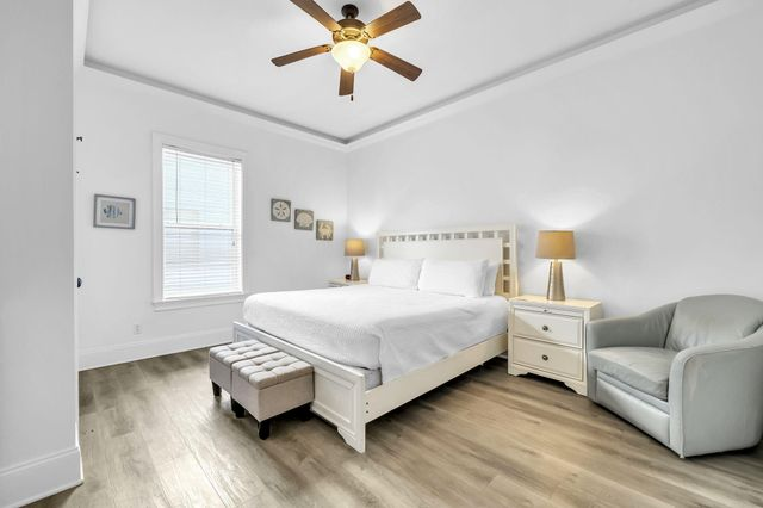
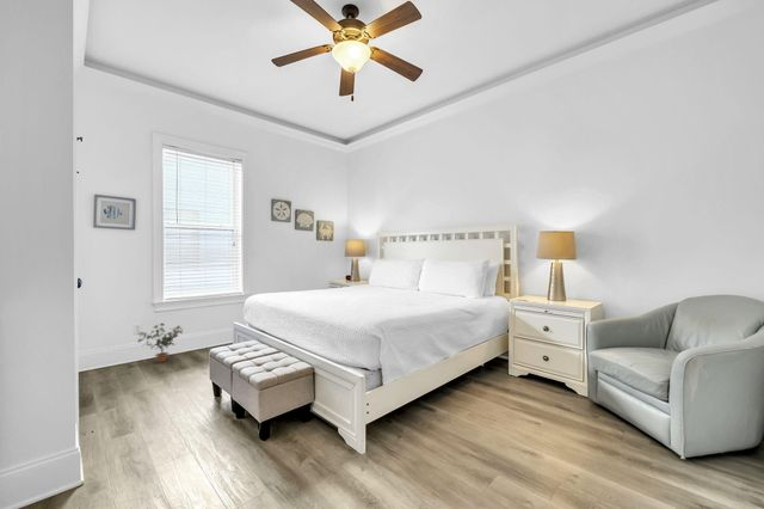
+ potted plant (161, 342)
